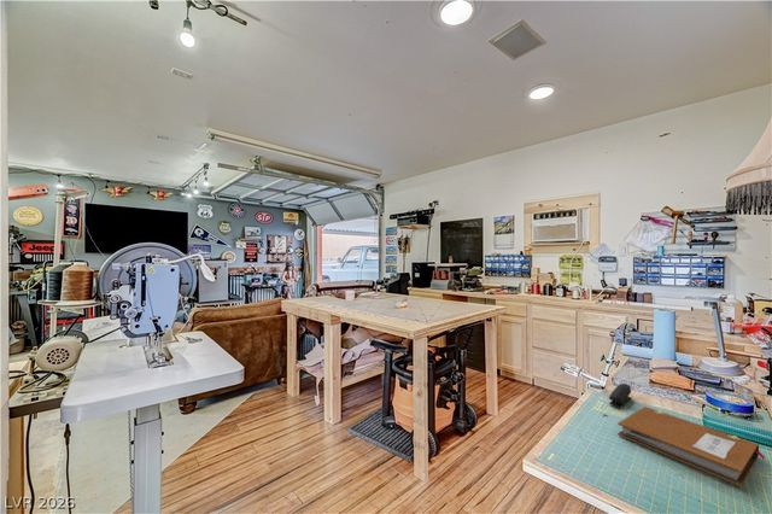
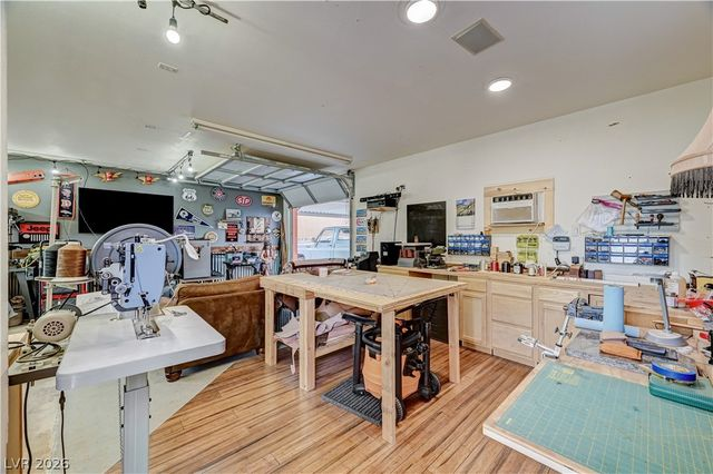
- notebook (688, 439)
- stapler (620, 393)
